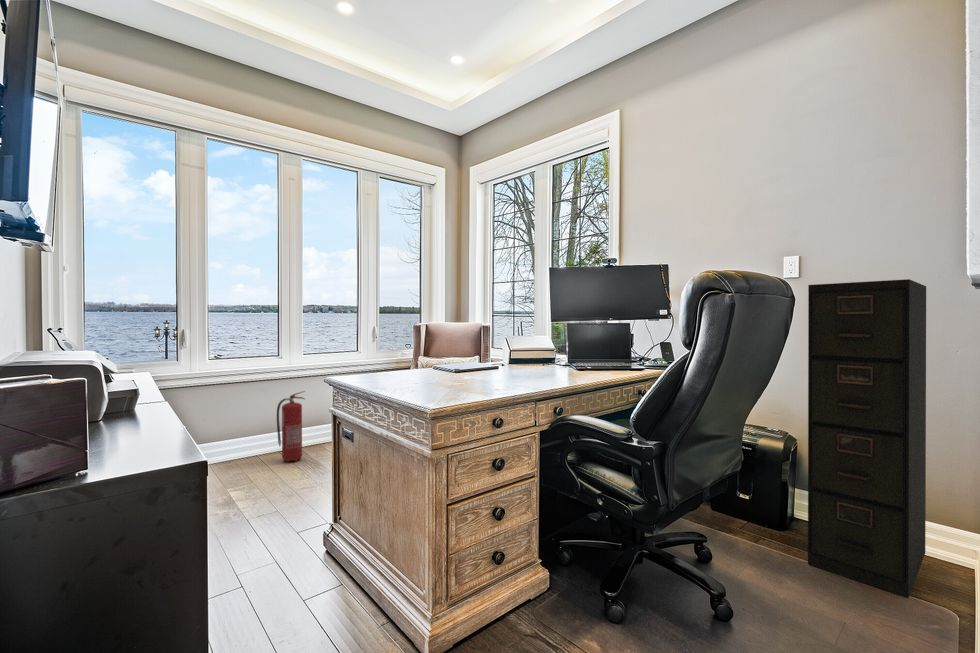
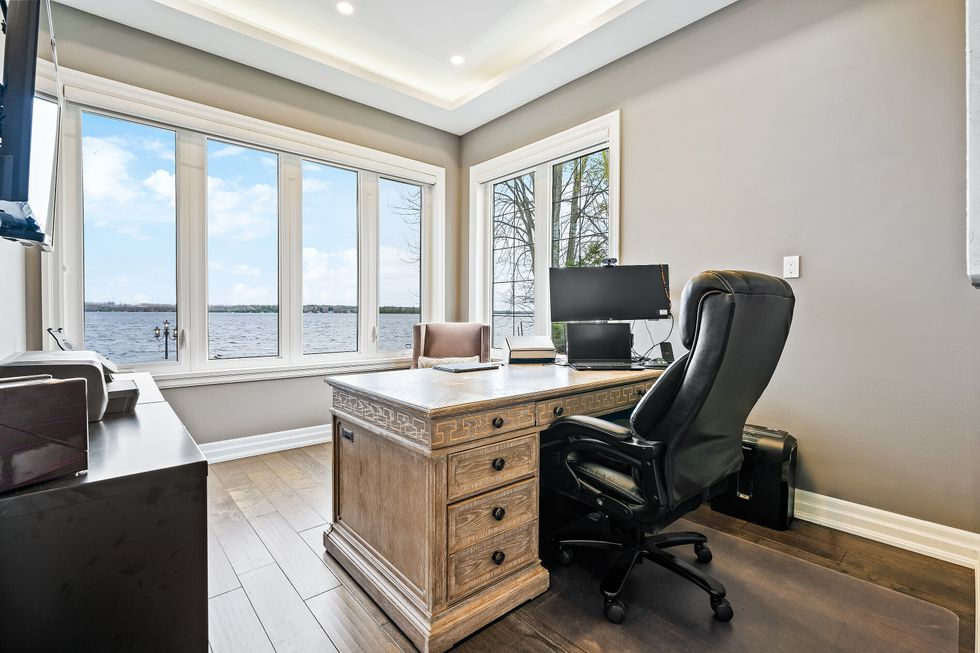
- fire extinguisher (291, 426)
- filing cabinet (867, 422)
